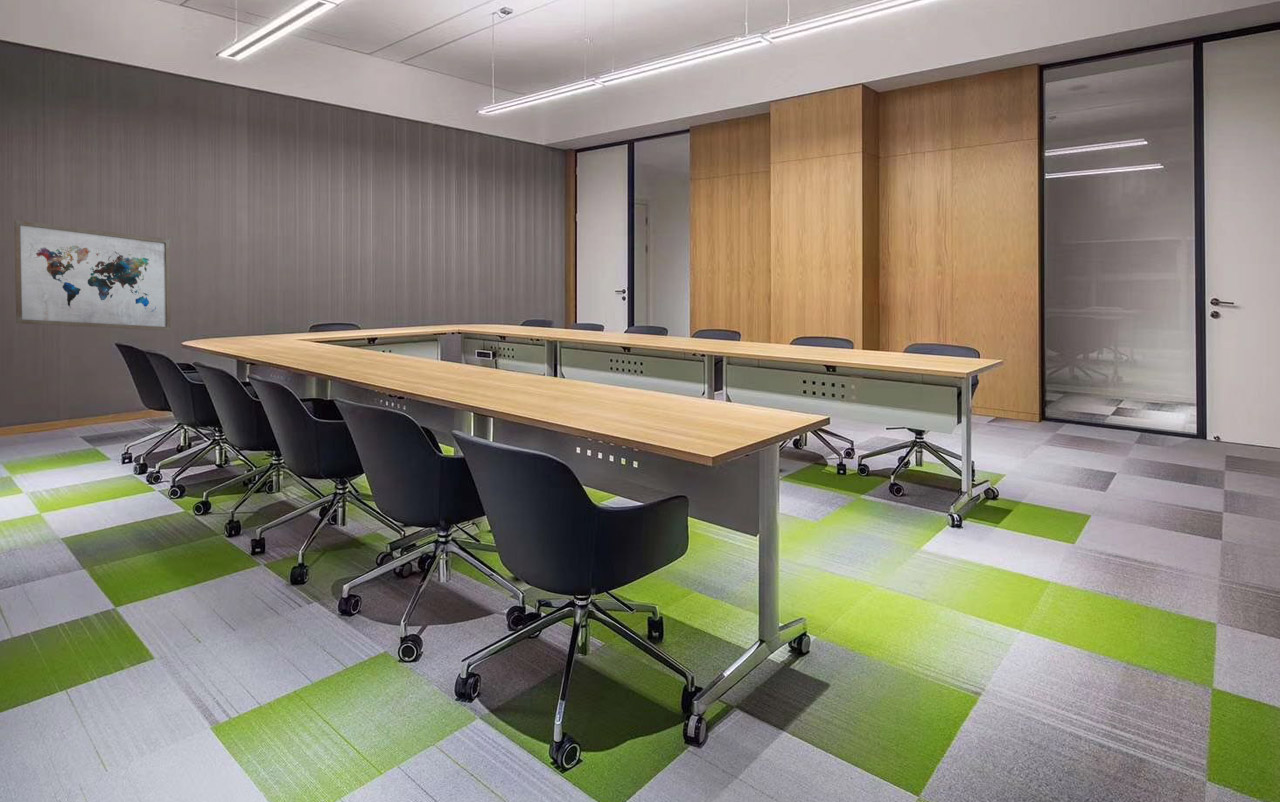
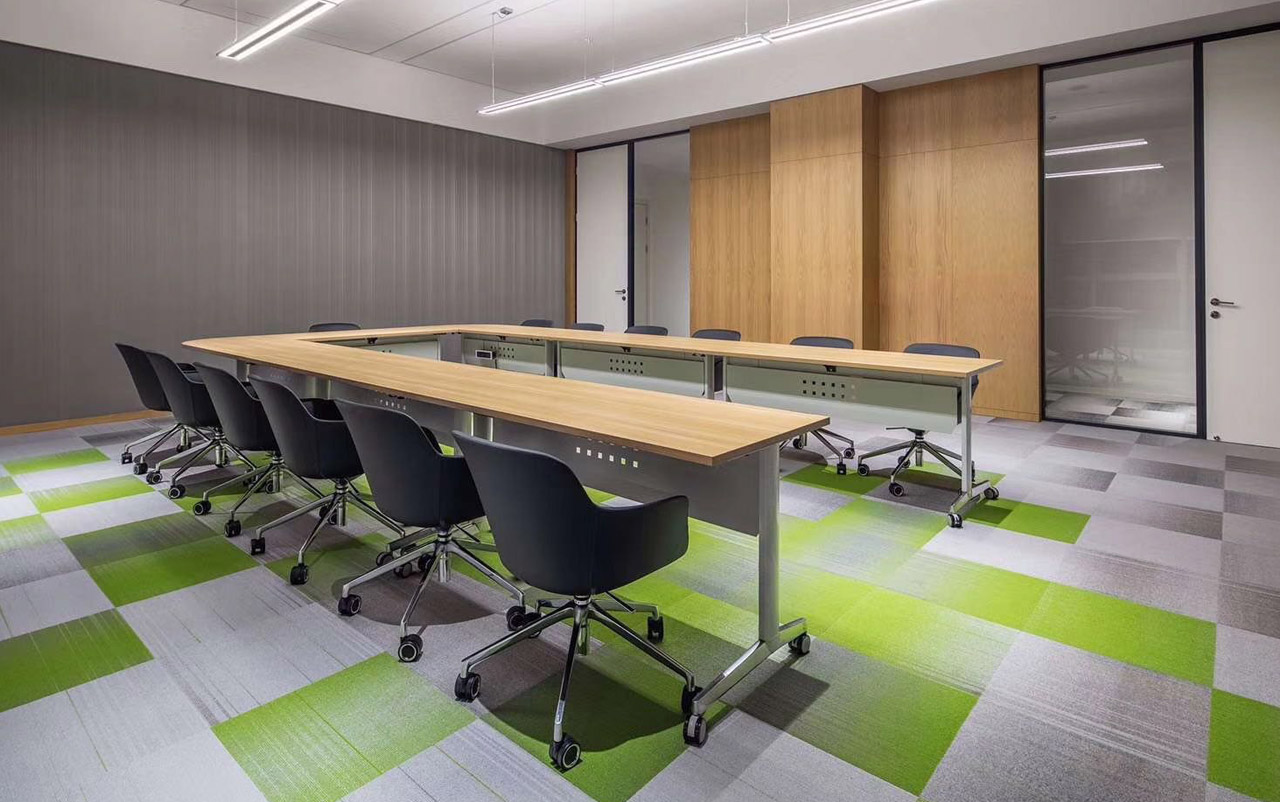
- wall art (97, 278)
